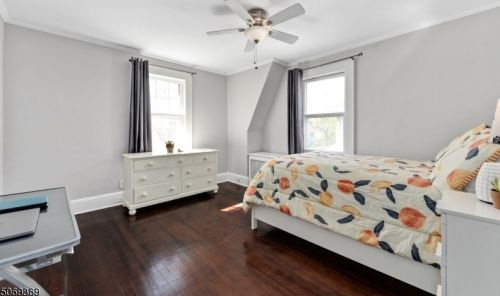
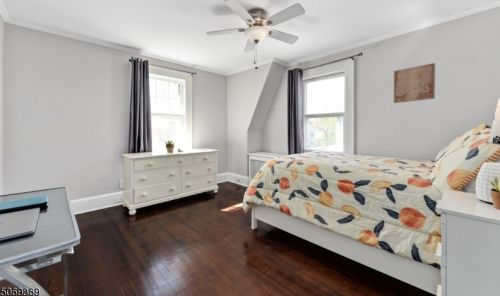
+ wall art (413, 84)
